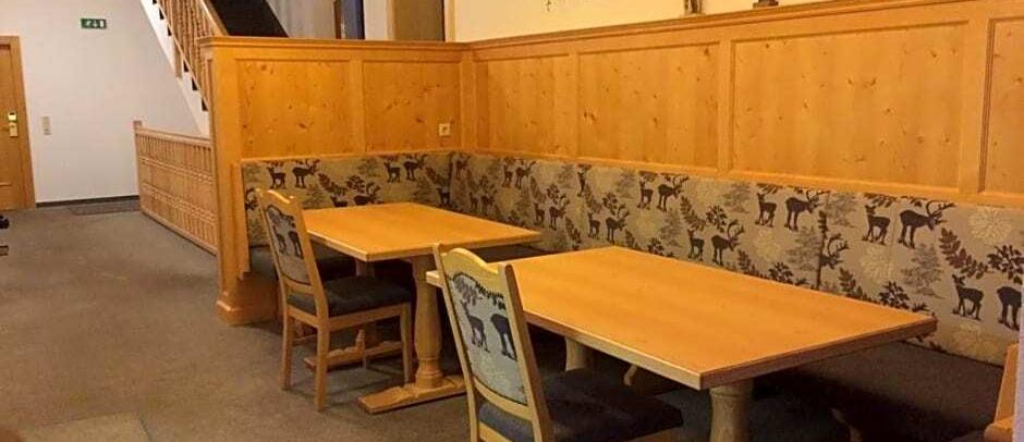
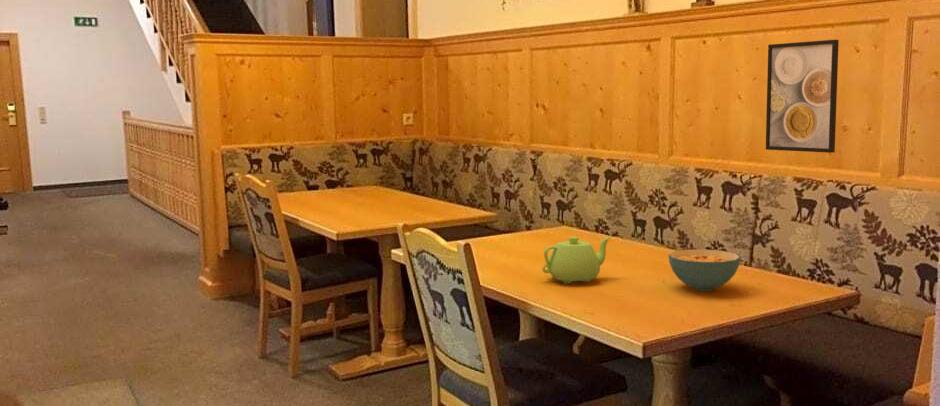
+ teapot (577, 258)
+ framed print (800, 97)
+ cereal bowl (703, 272)
